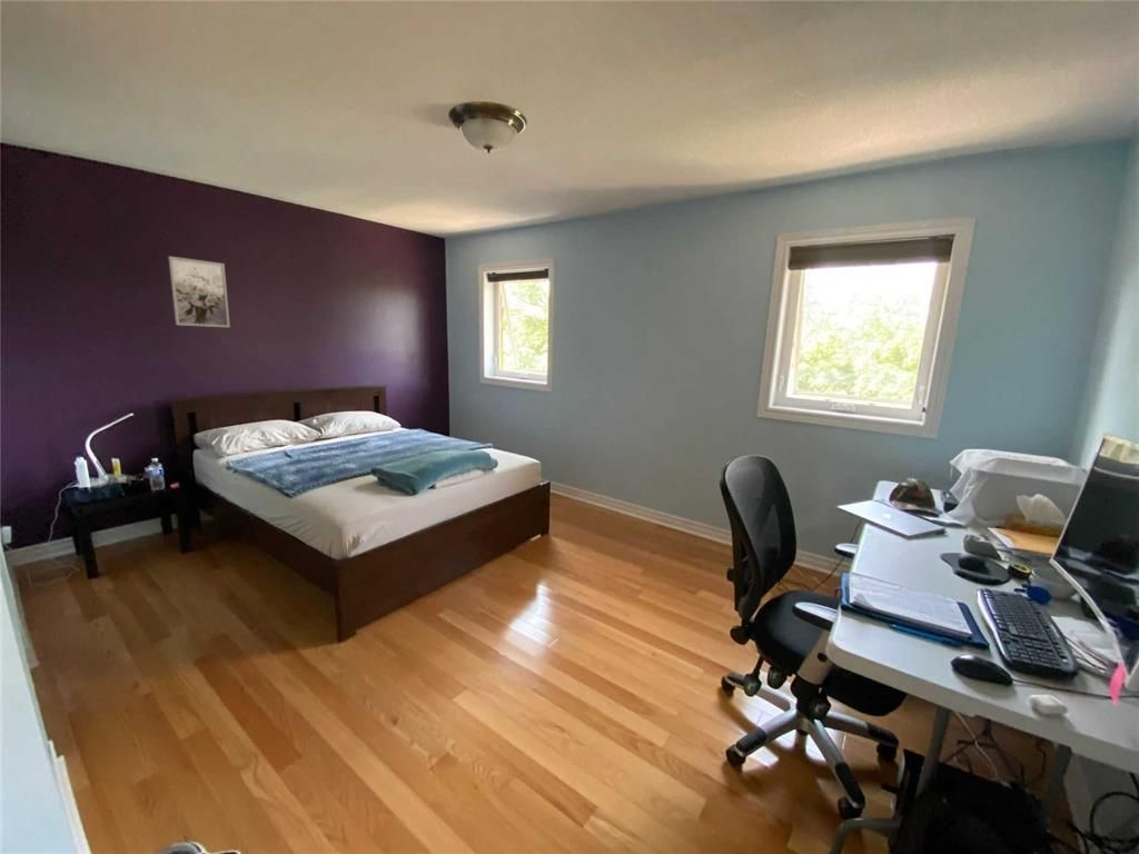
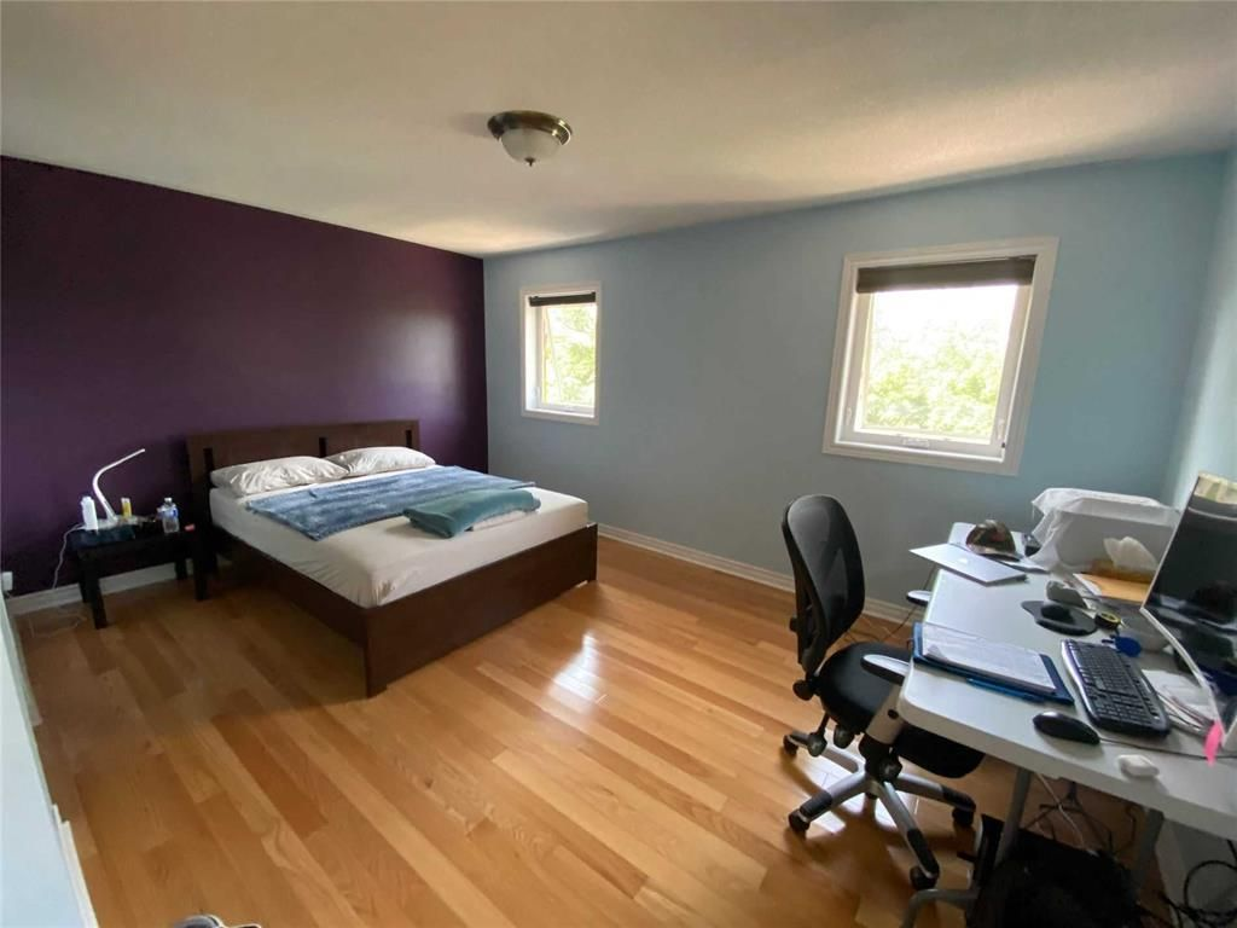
- wall art (200, 294)
